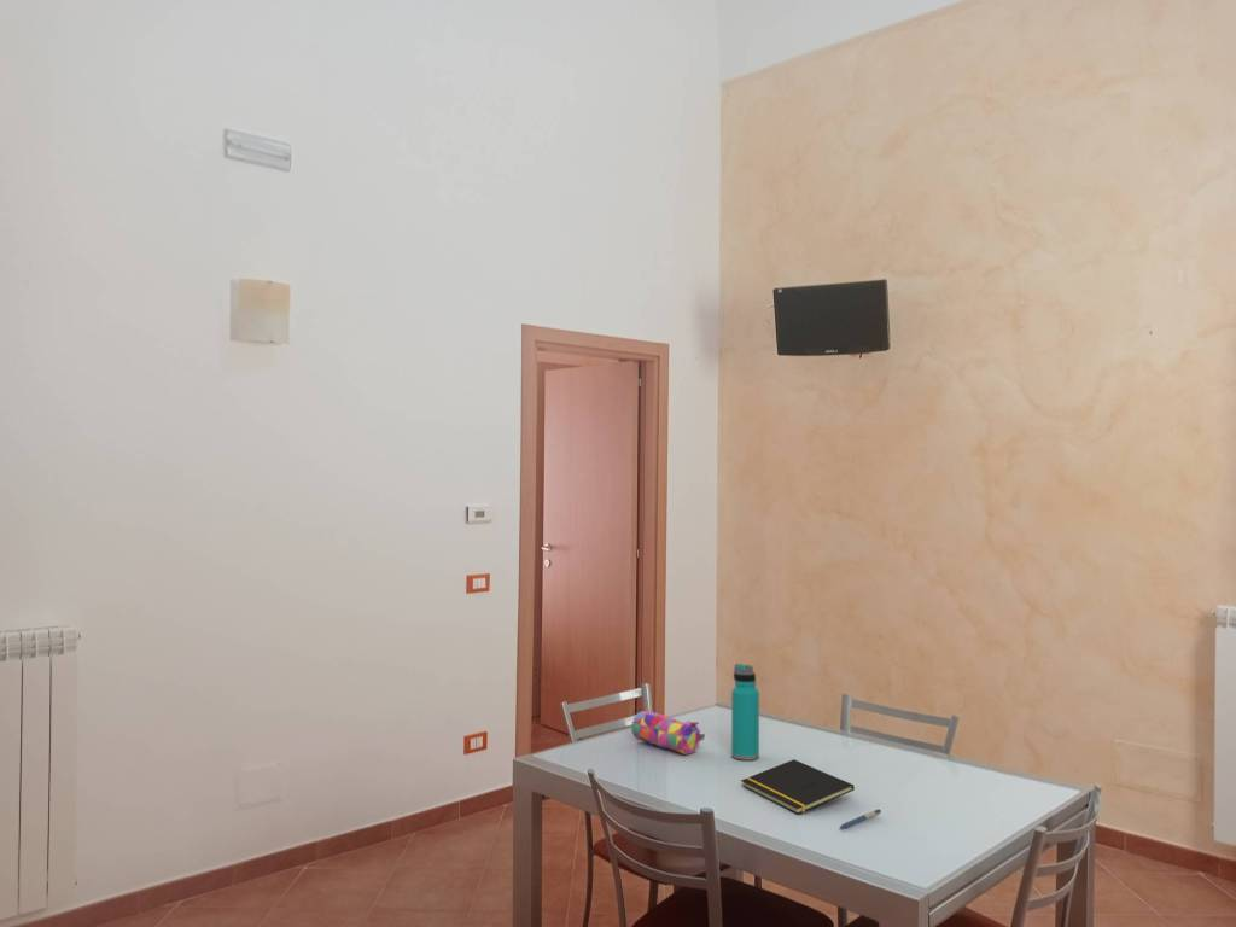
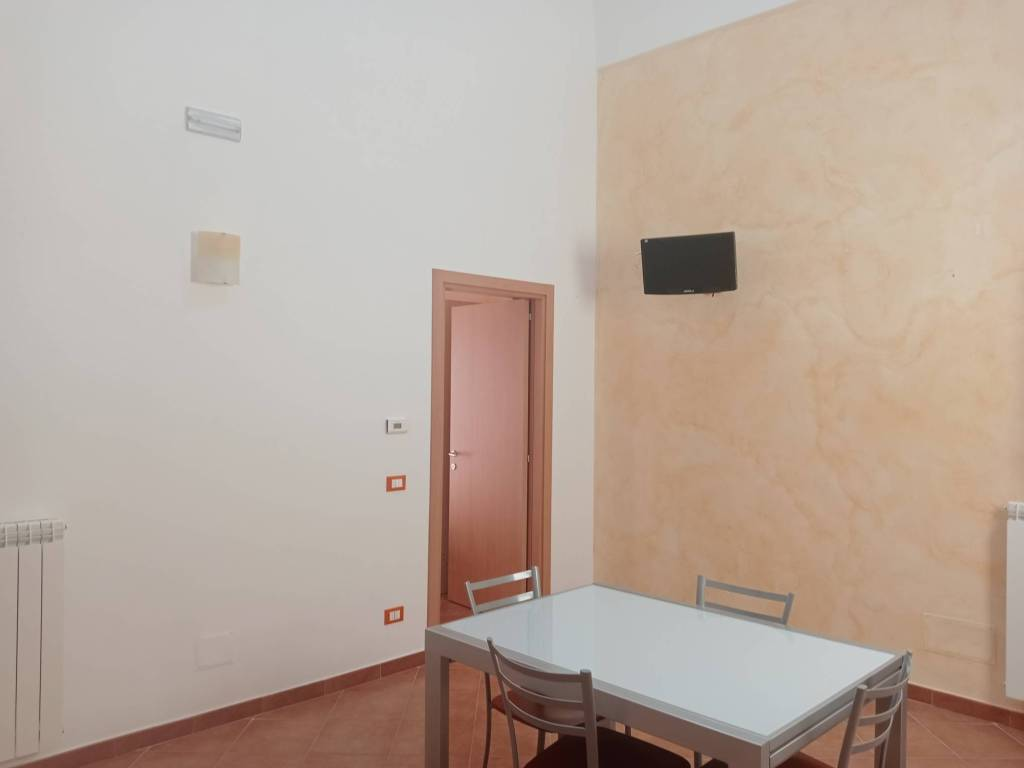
- pen (859, 818)
- water bottle (745, 710)
- pencil case (666, 730)
- notepad (795, 785)
